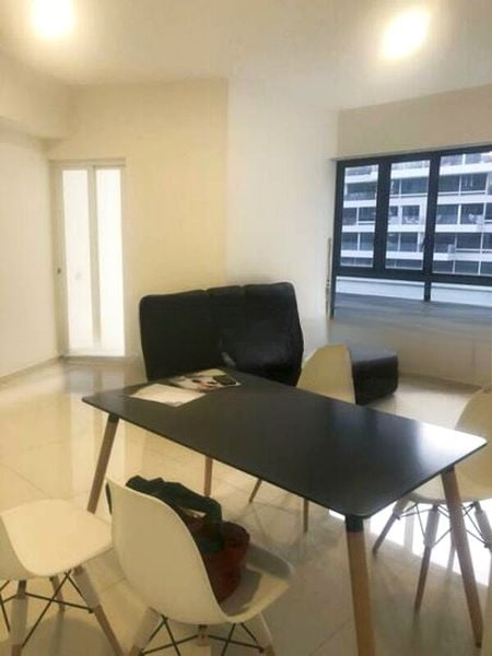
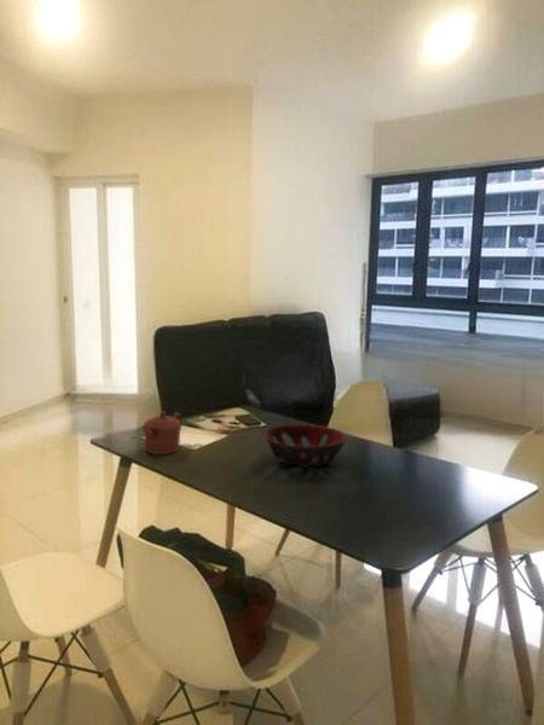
+ decorative bowl (305, 446)
+ teapot (162, 429)
